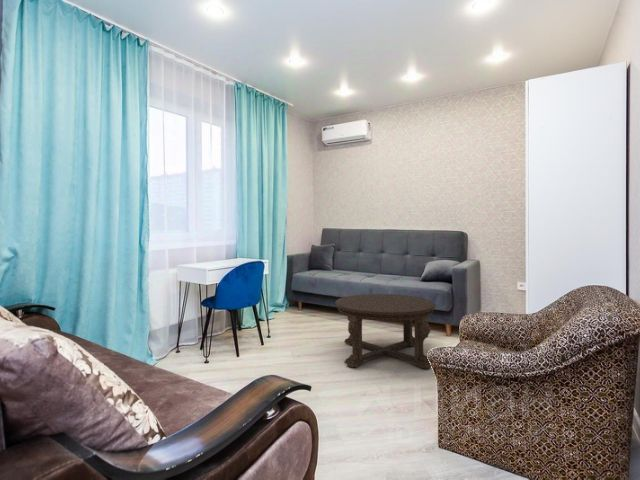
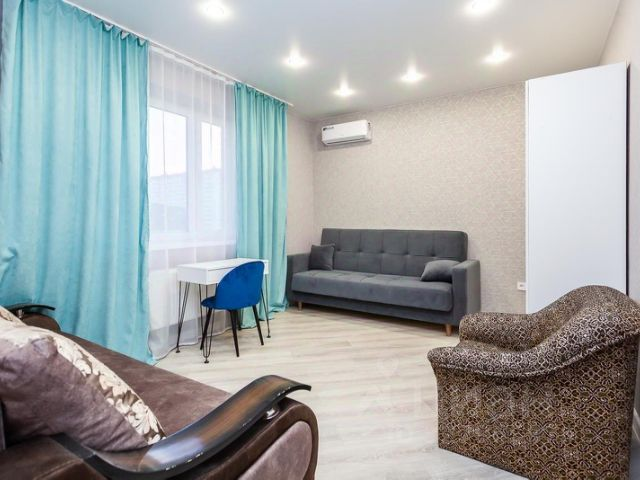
- coffee table (384, 320)
